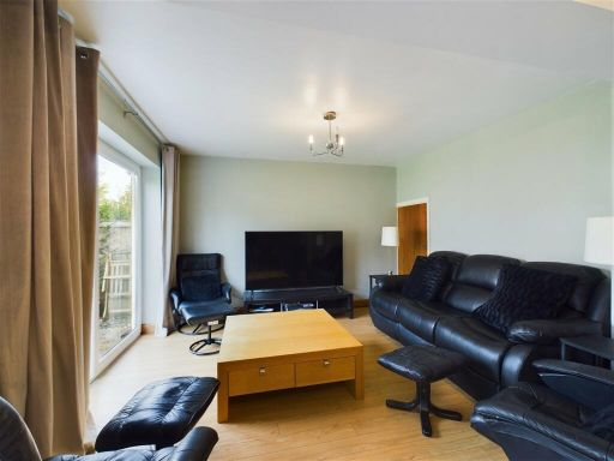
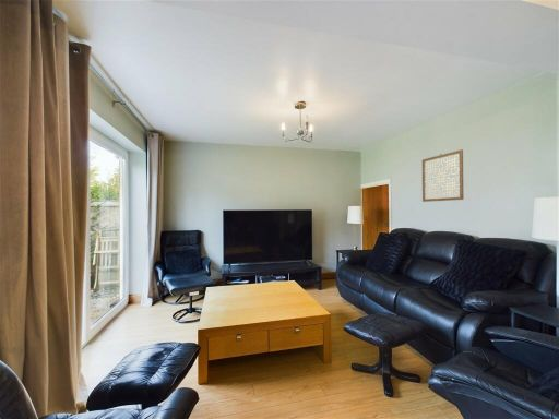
+ wall art (440, 176)
